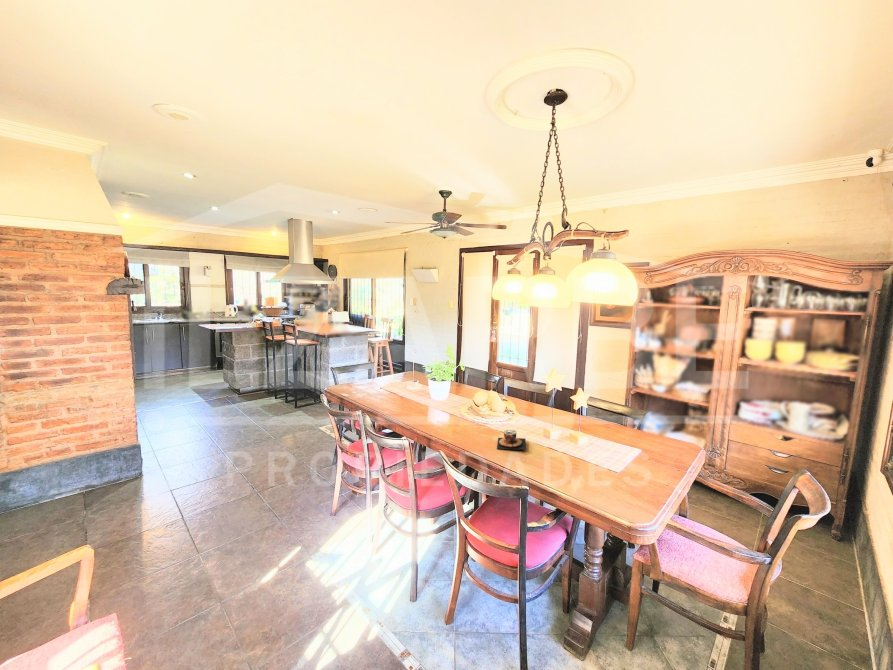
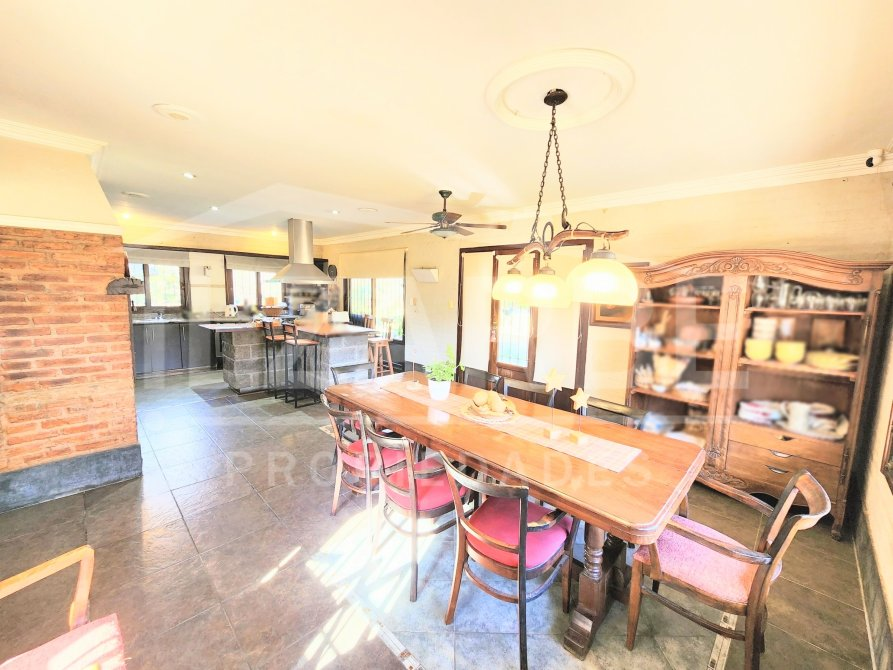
- teacup (511, 438)
